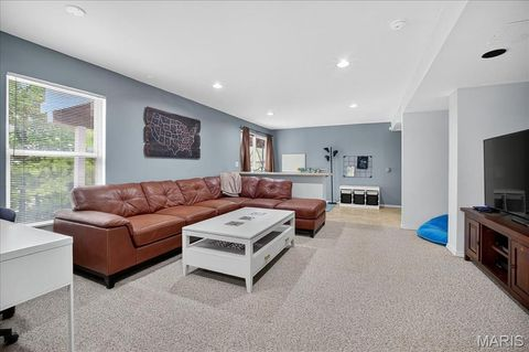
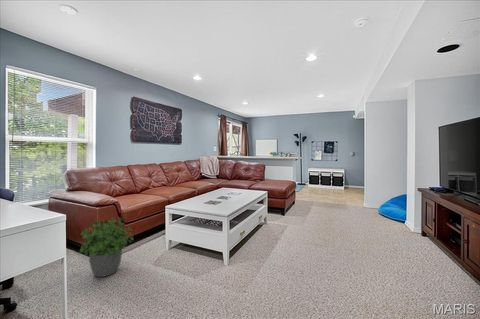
+ potted plant (107, 244)
